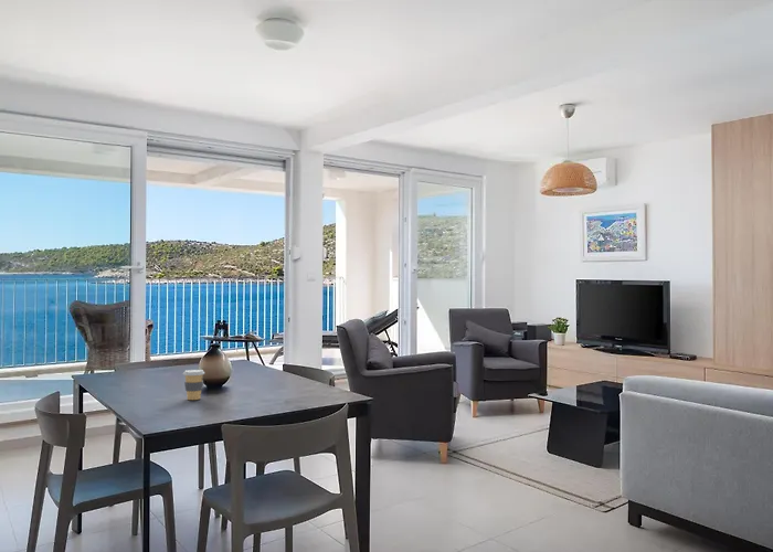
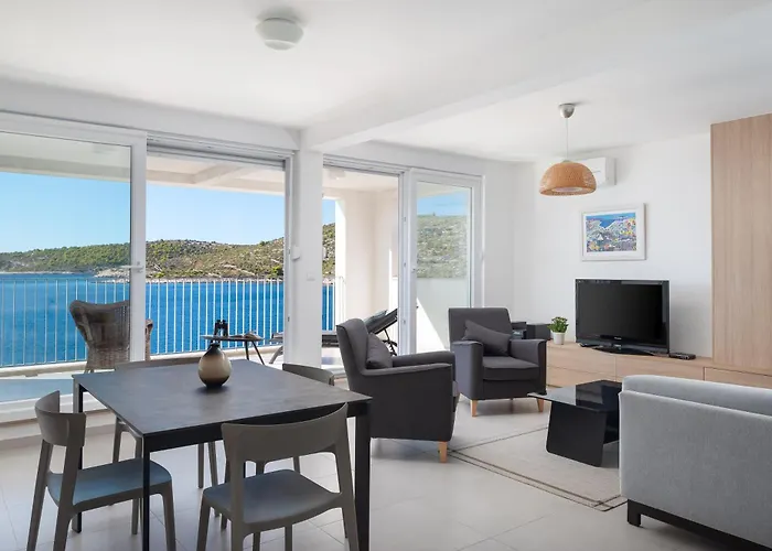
- coffee cup (193, 384)
